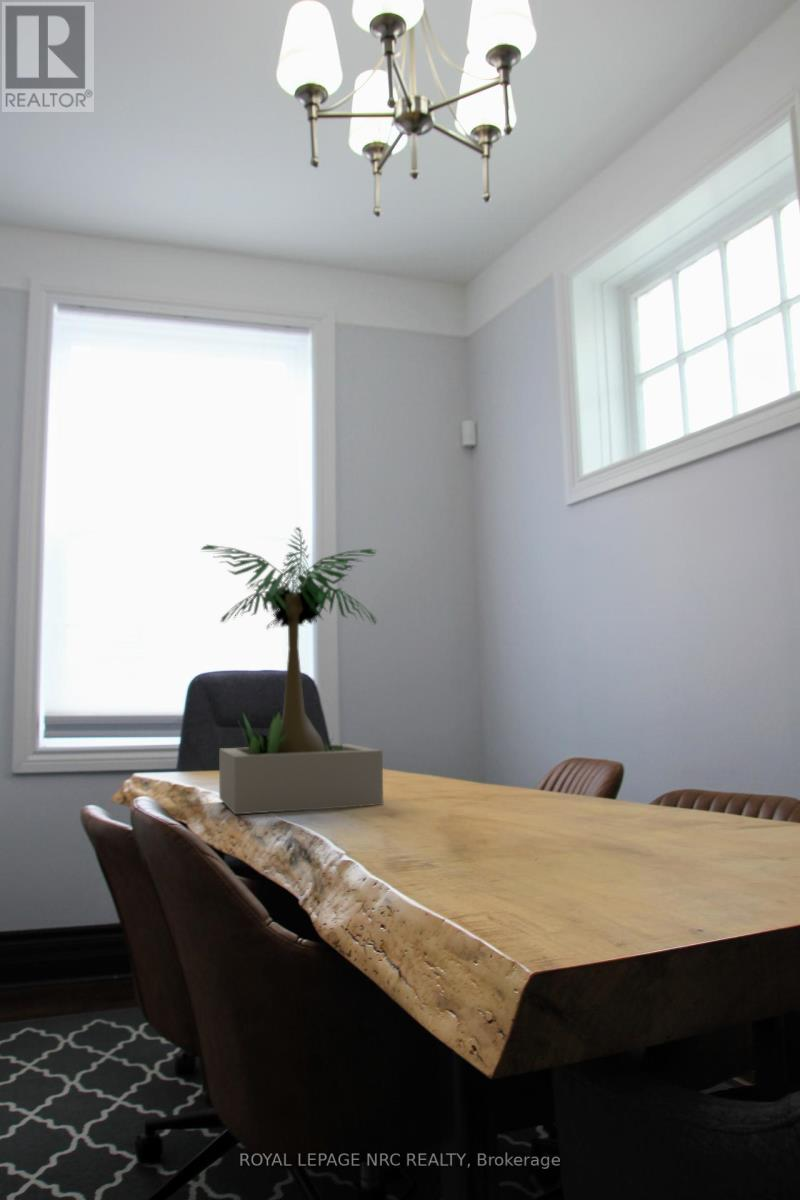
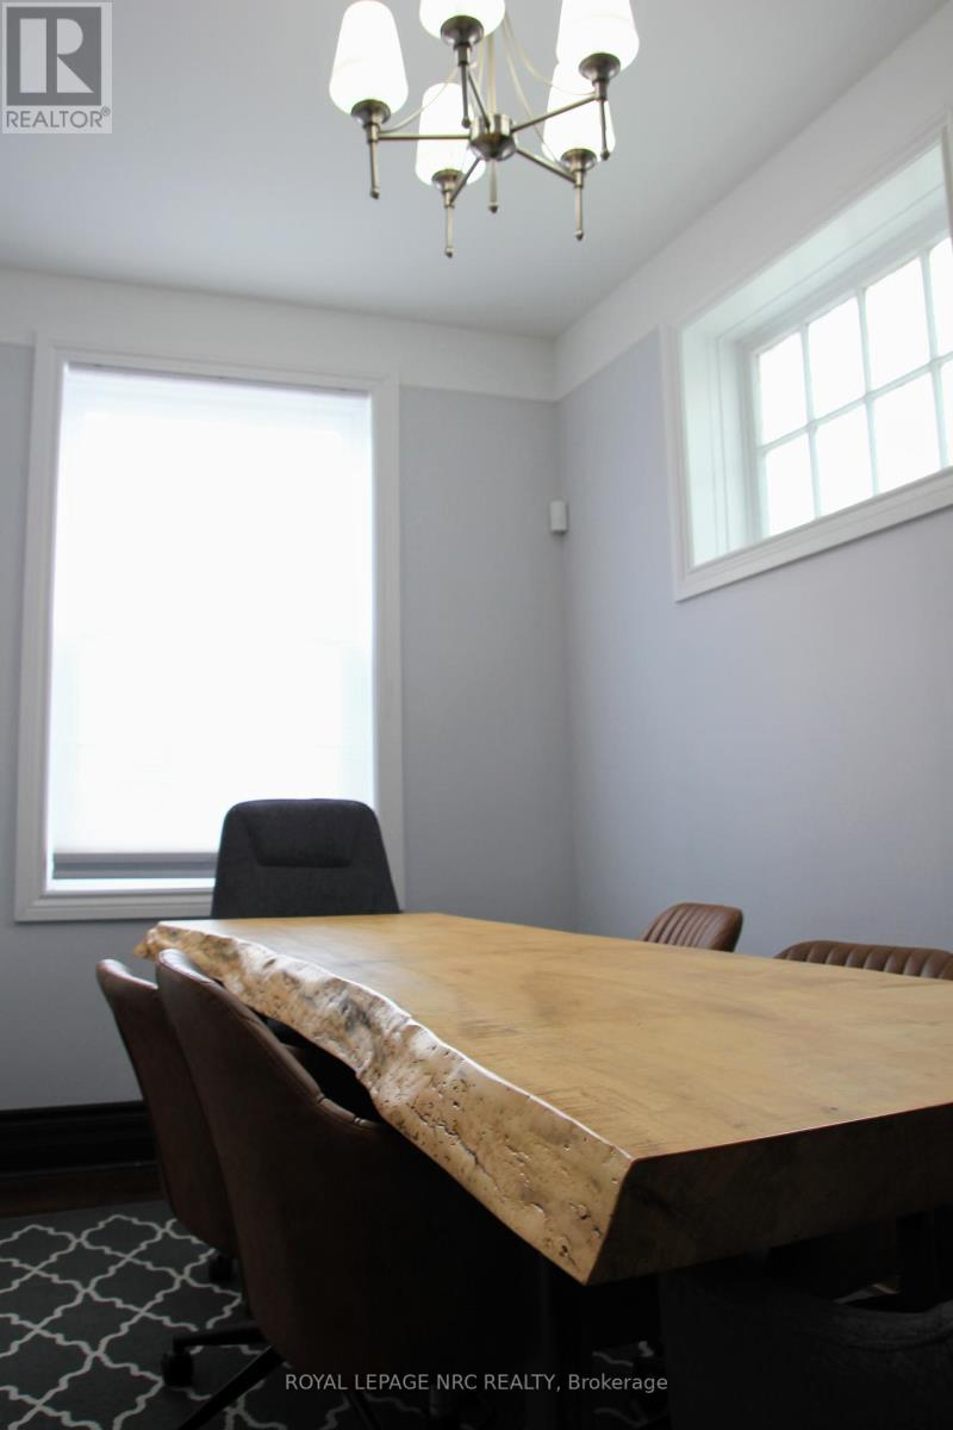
- potted plant (292, 667)
